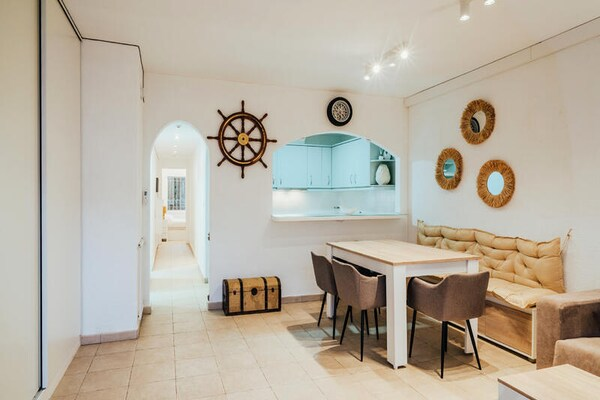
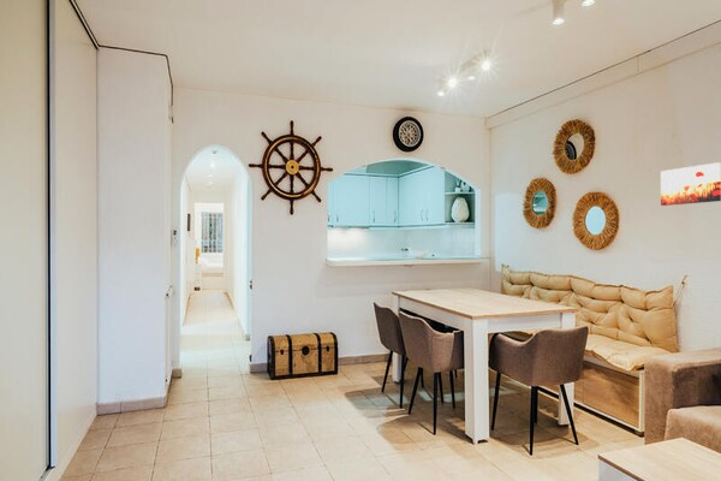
+ wall art (689, 185)
